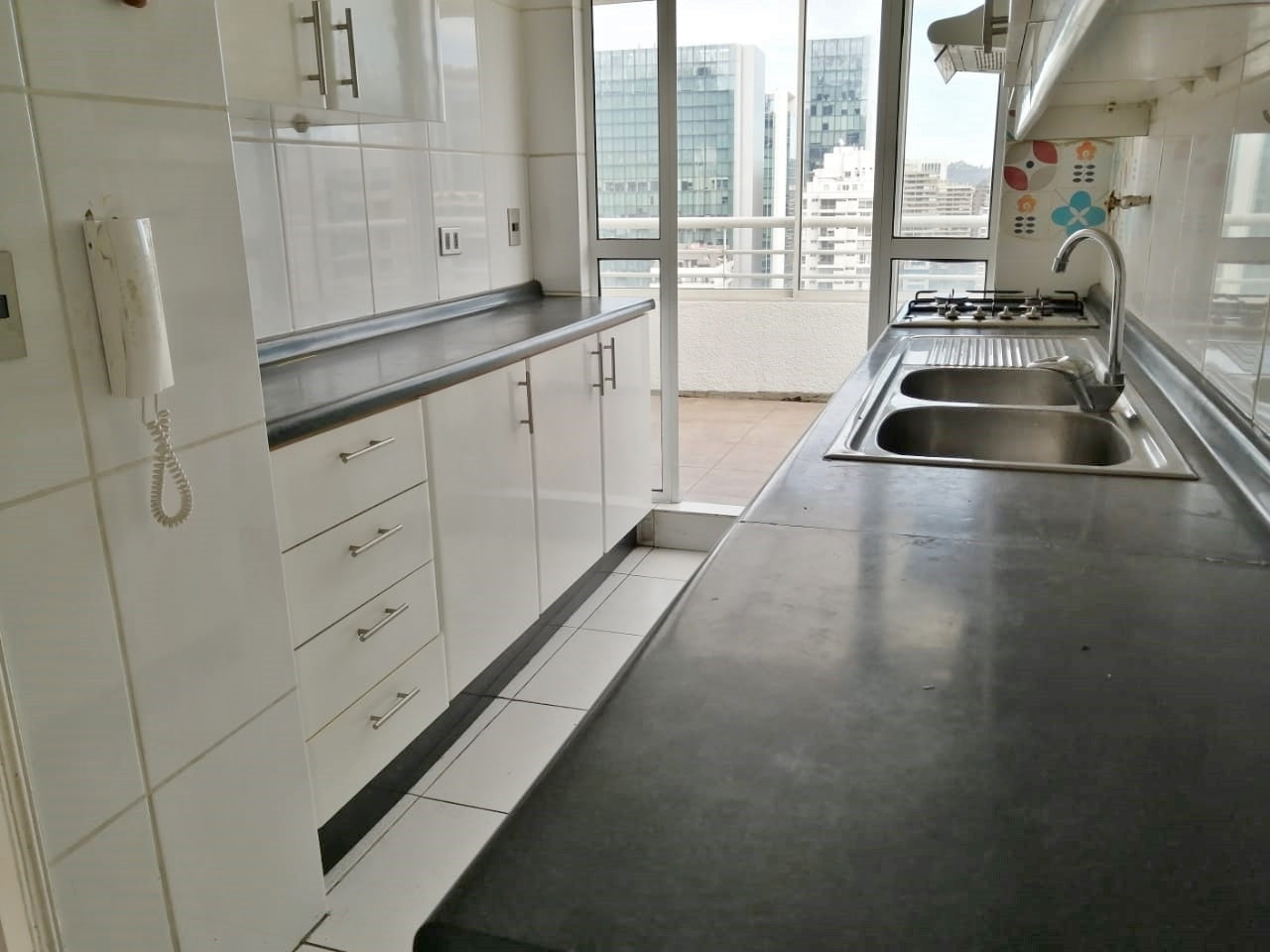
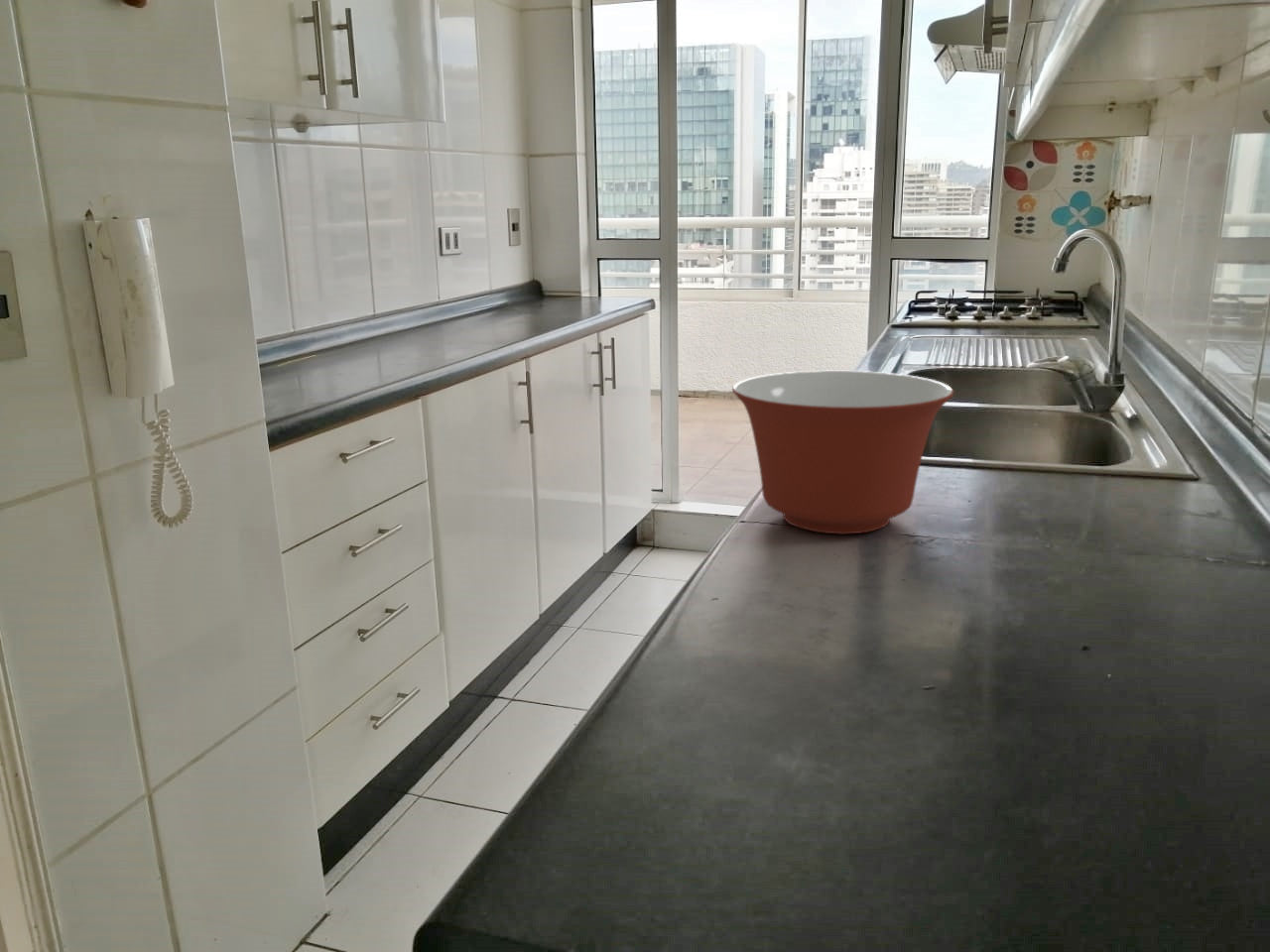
+ mixing bowl (837, 453)
